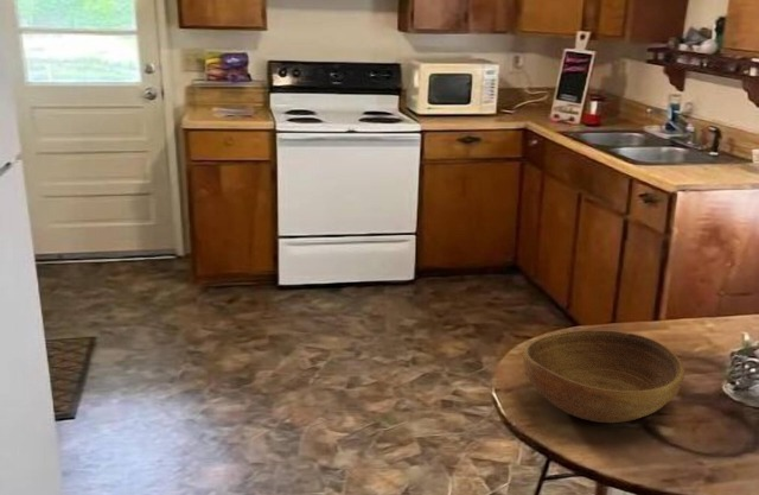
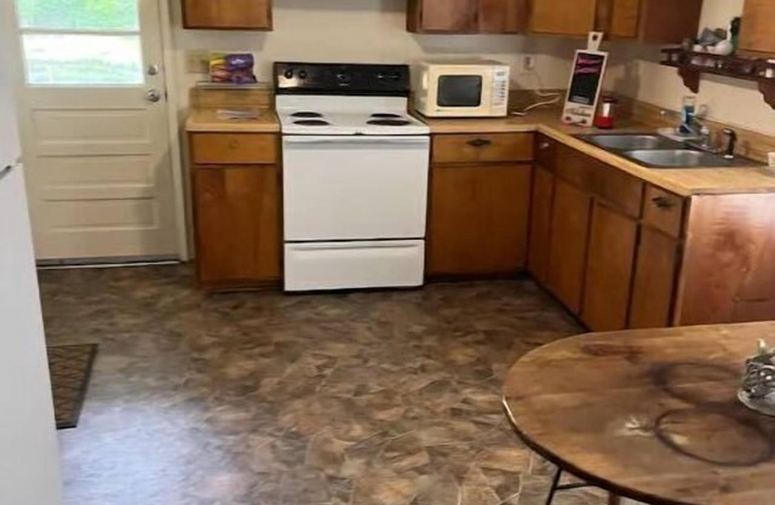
- bowl (600, 379)
